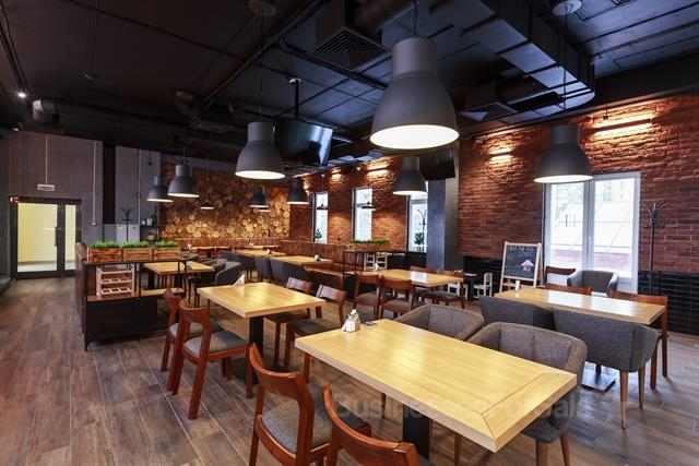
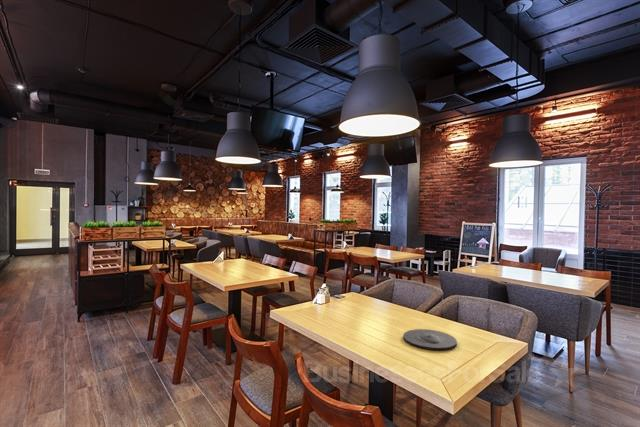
+ plate (429, 337)
